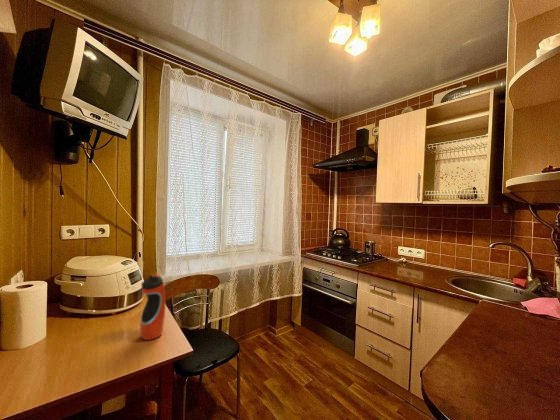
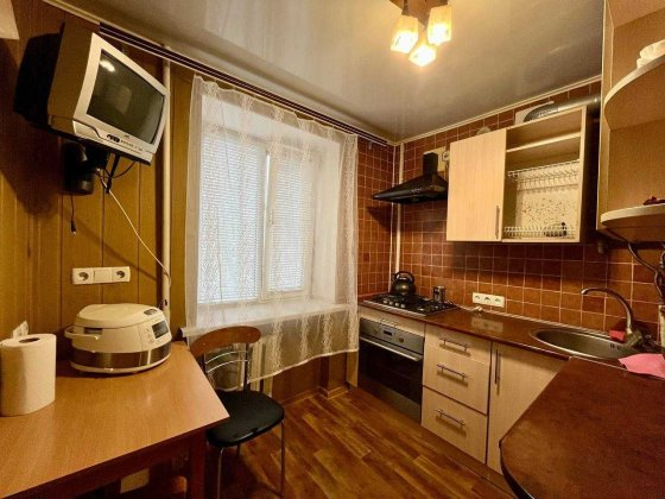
- water bottle (153, 304)
